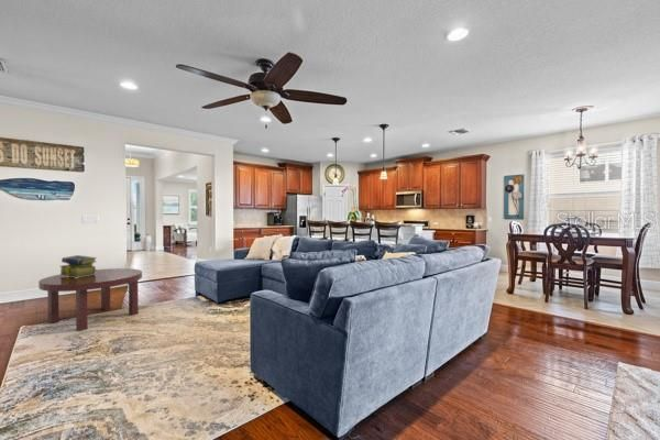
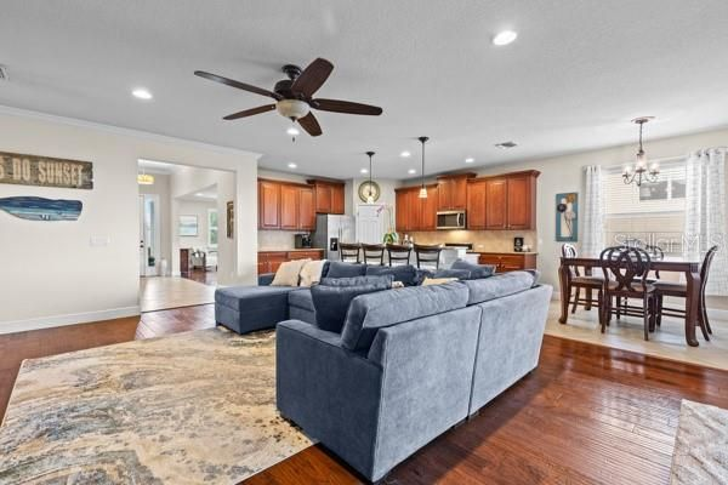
- coffee table (101, 296)
- stack of books (79, 265)
